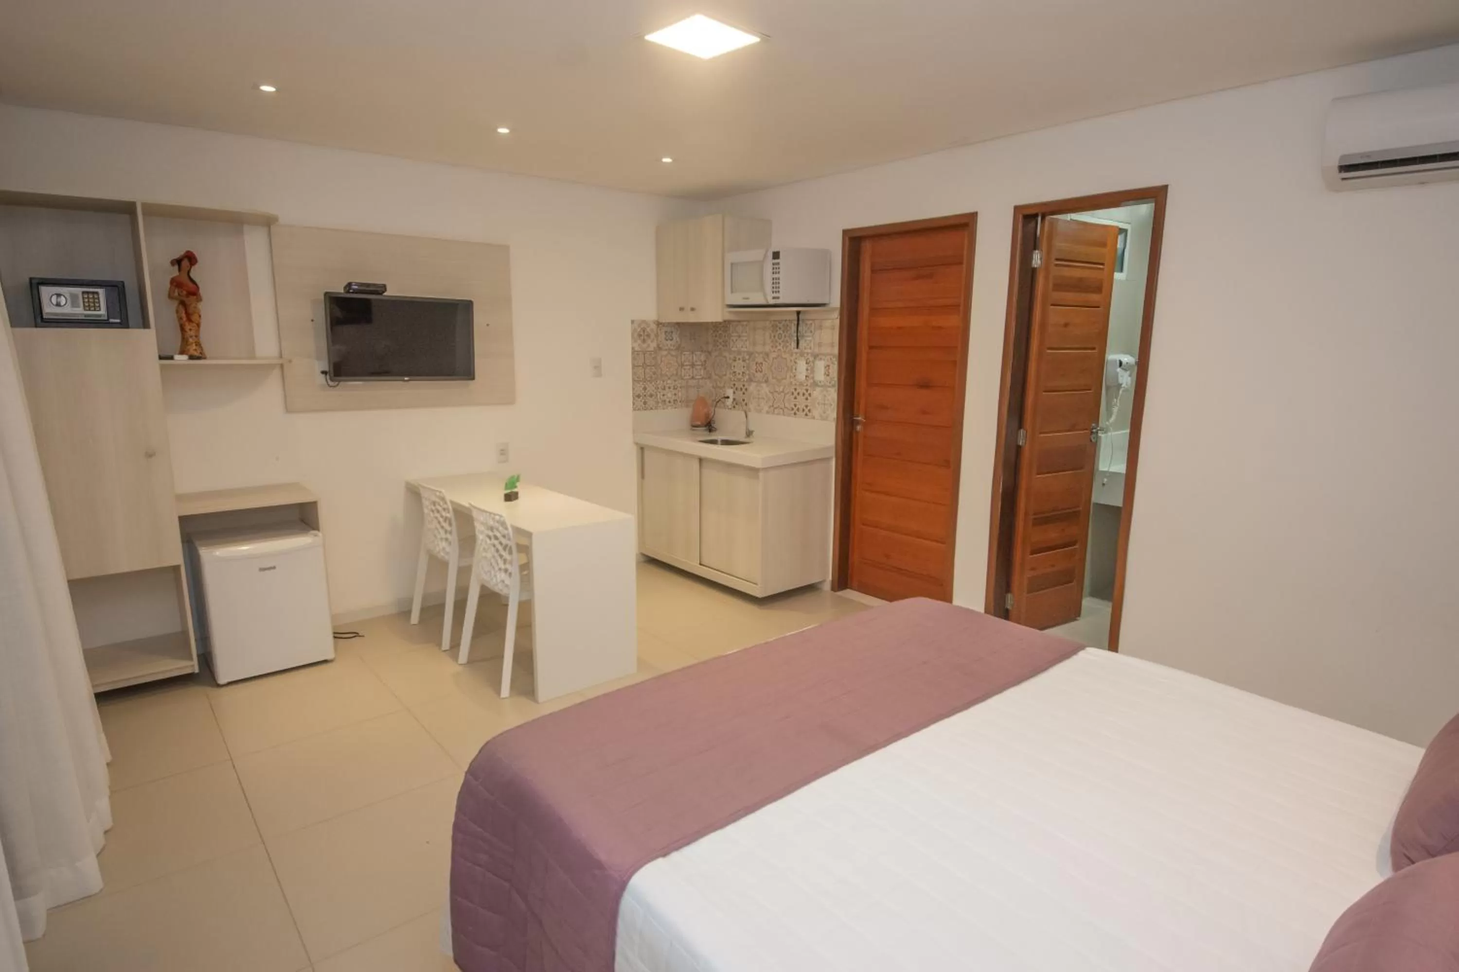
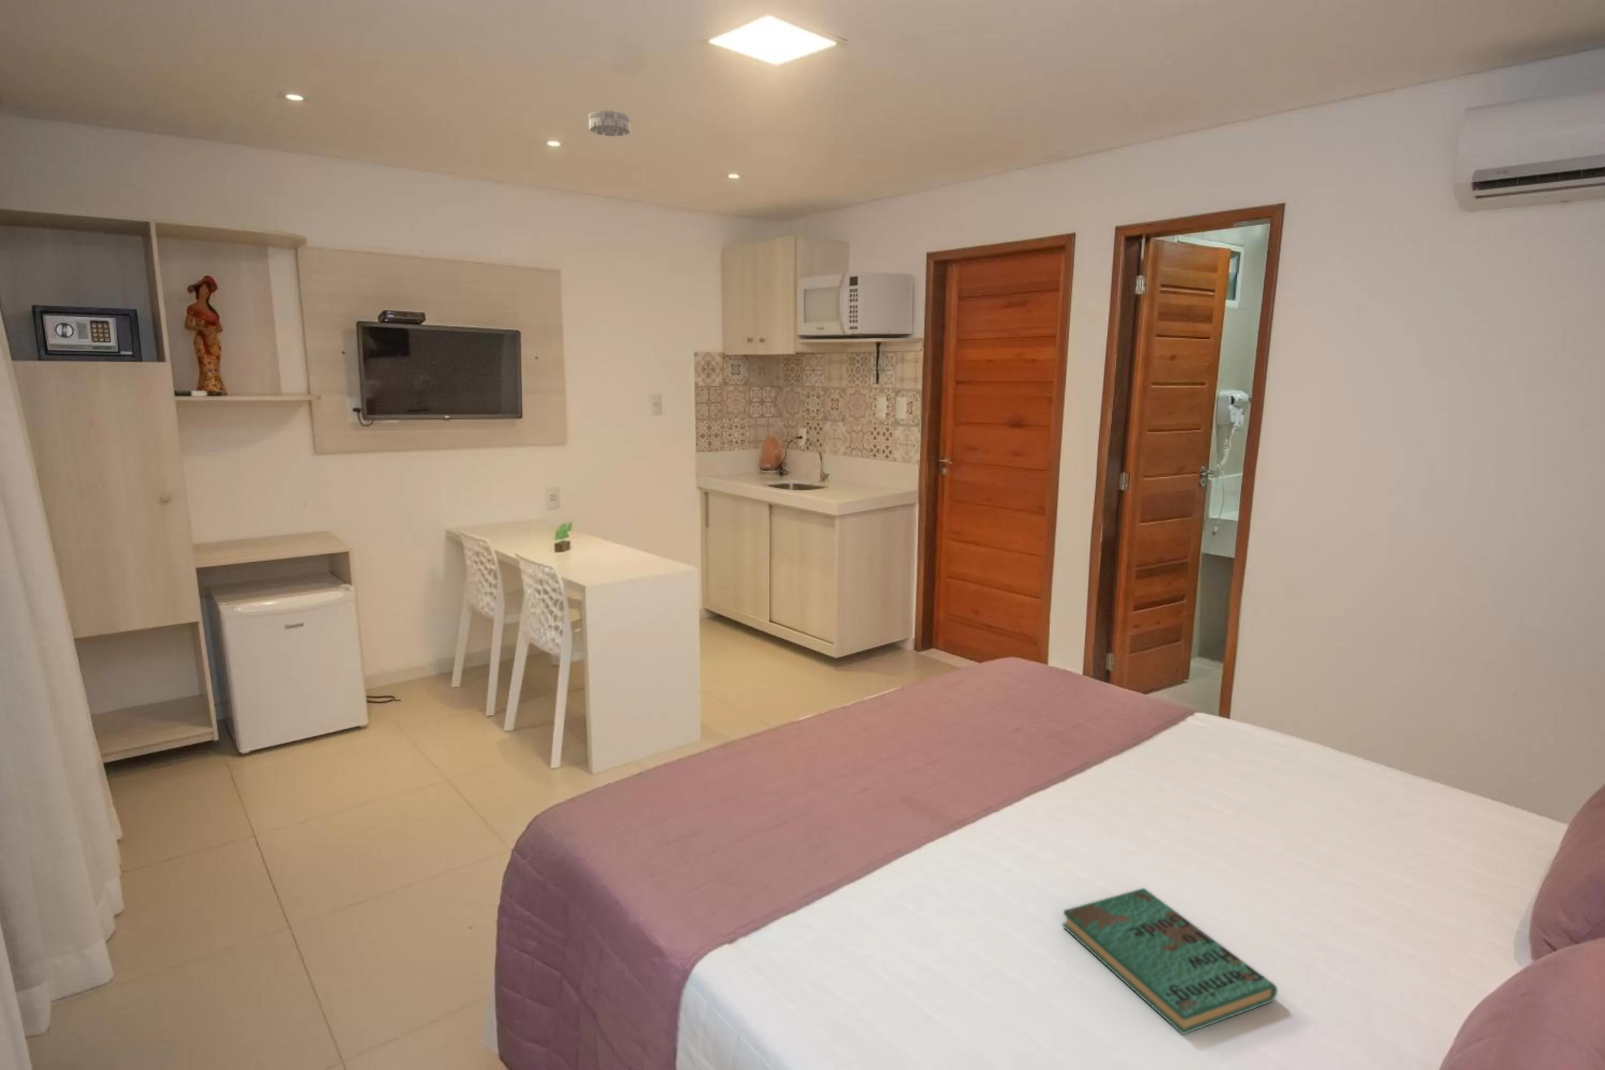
+ book (1163, 952)
+ smoke detector (609, 123)
